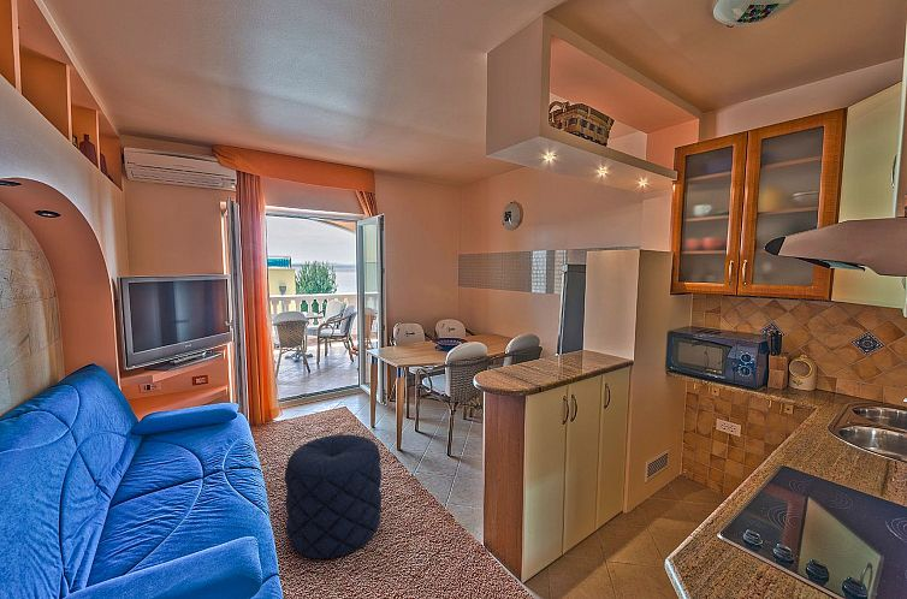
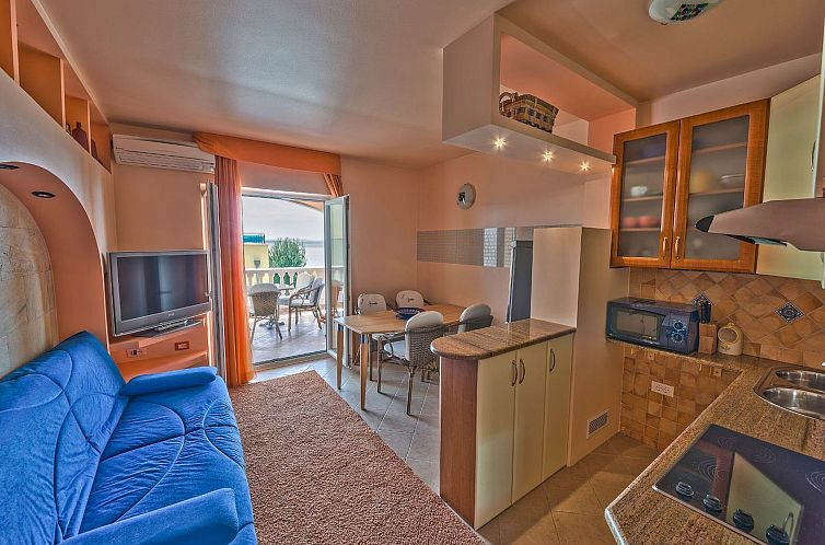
- pouf (336, 487)
